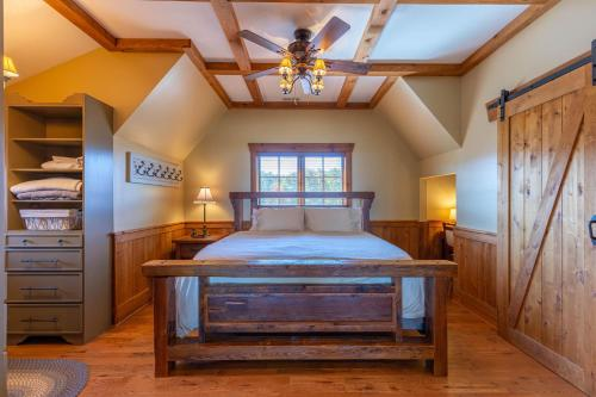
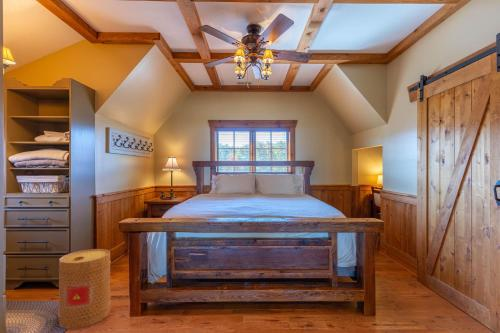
+ basket (85, 285)
